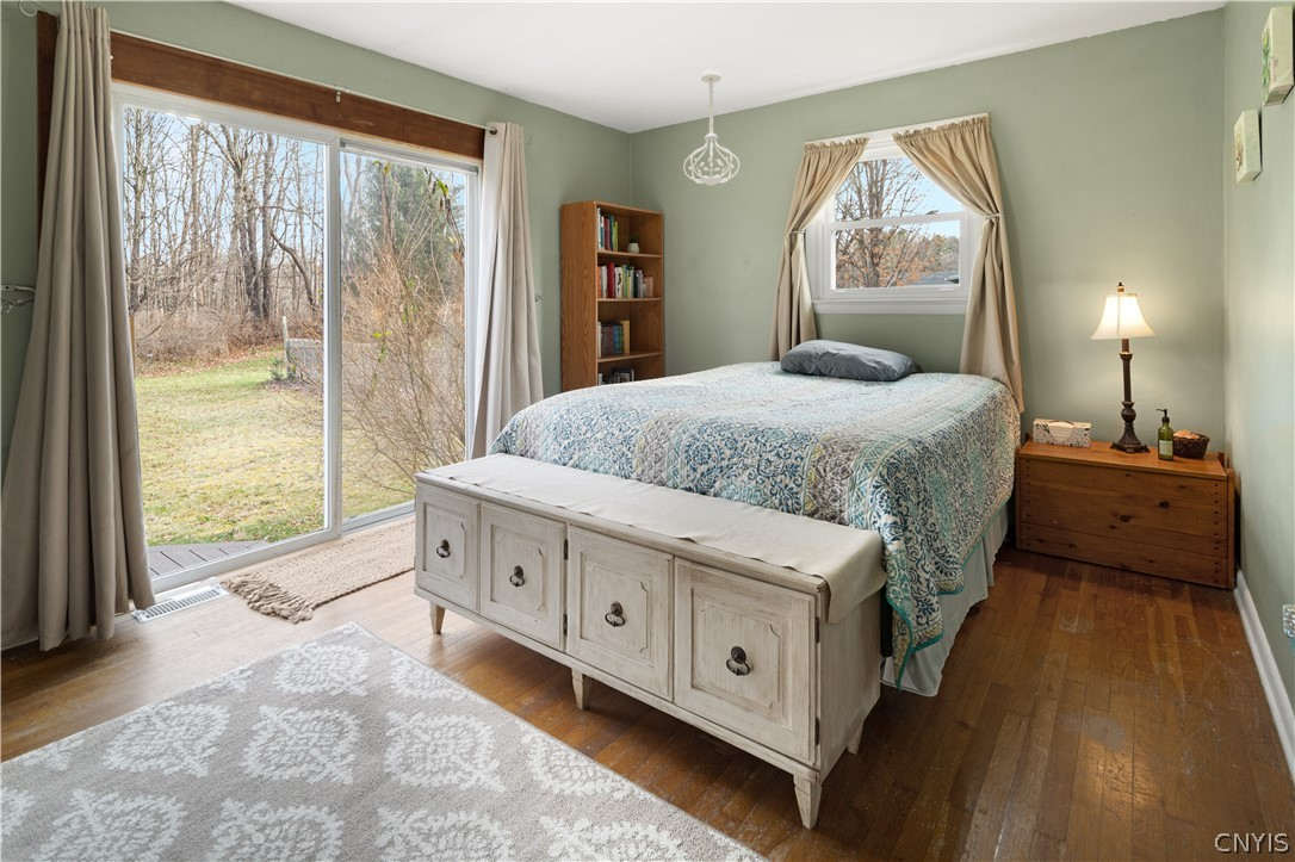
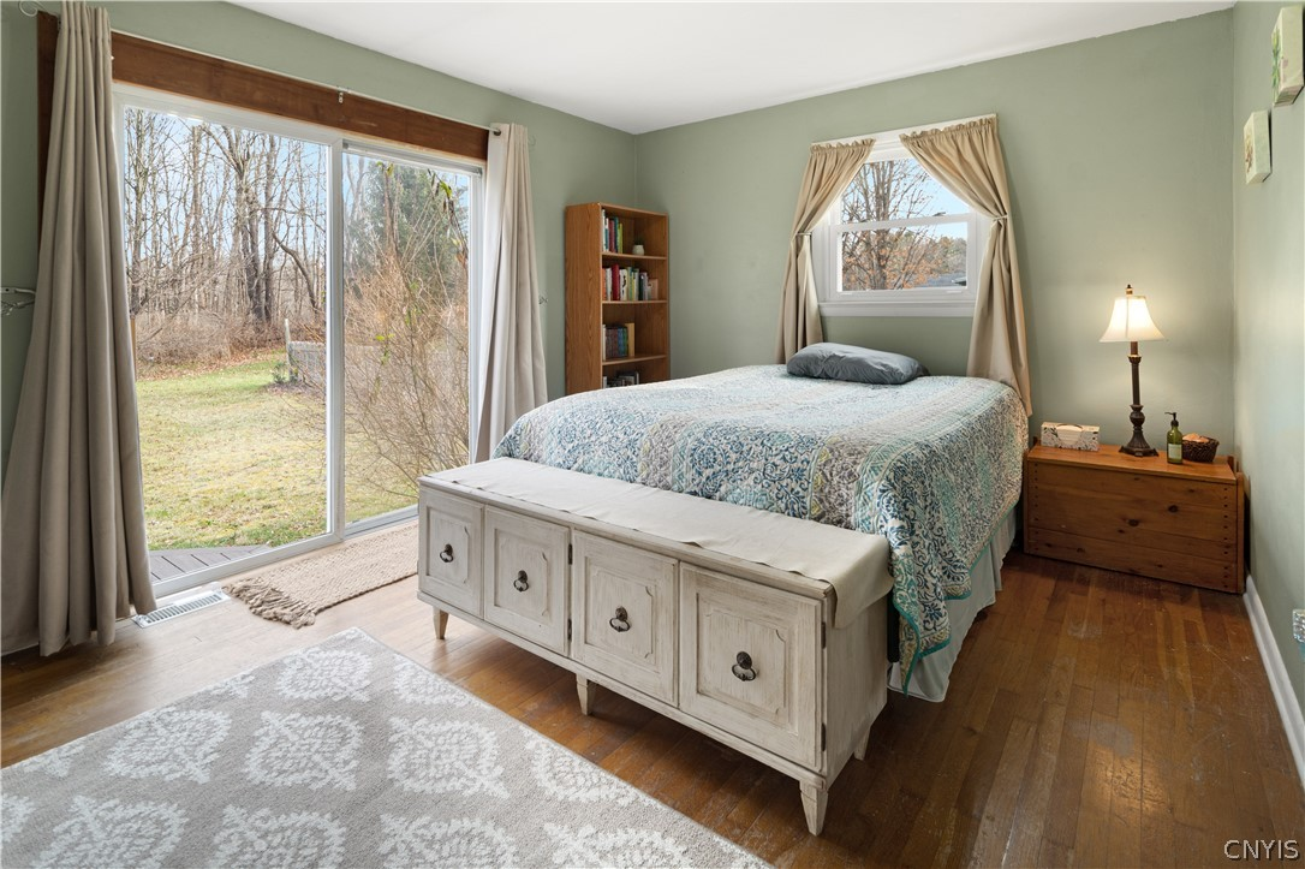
- ceiling light fixture (711, 129)
